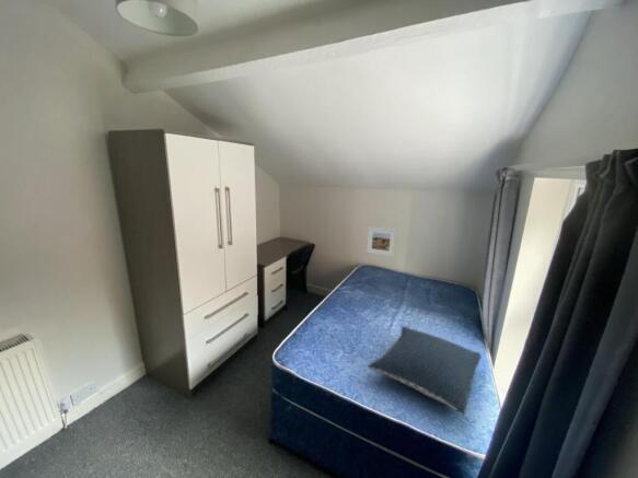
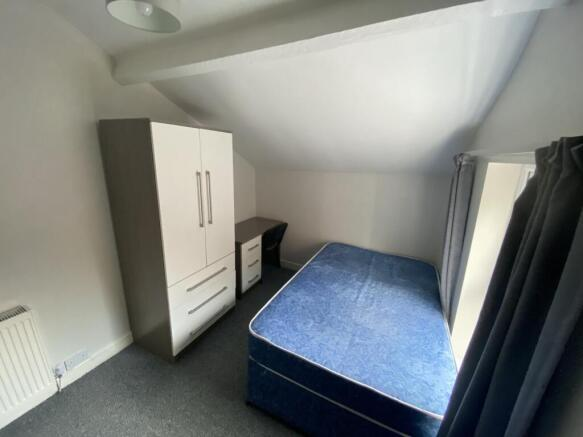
- pillow (427, 361)
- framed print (381, 241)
